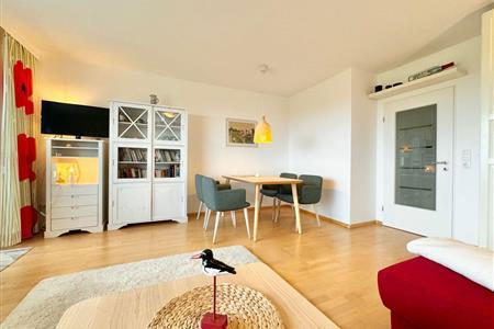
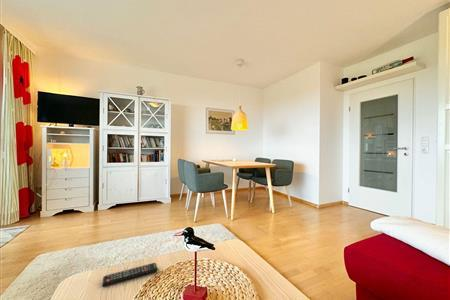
+ remote control (131, 273)
